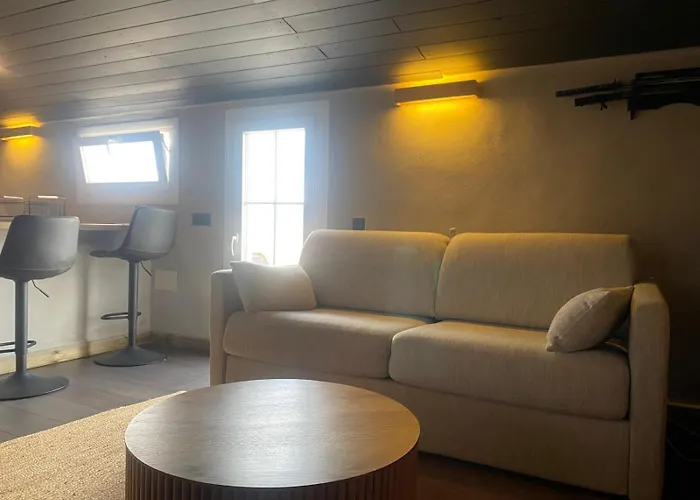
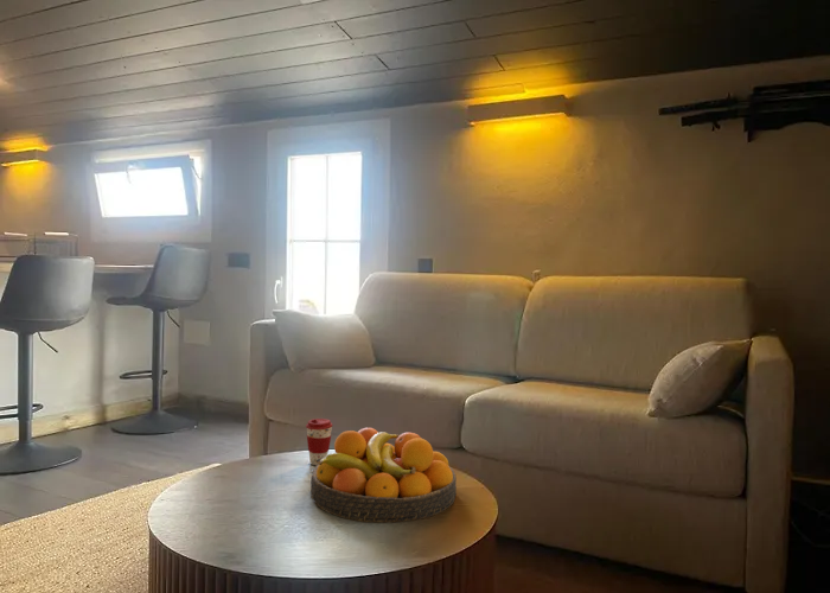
+ fruit bowl (384, 463)
+ coffee cup (318, 441)
